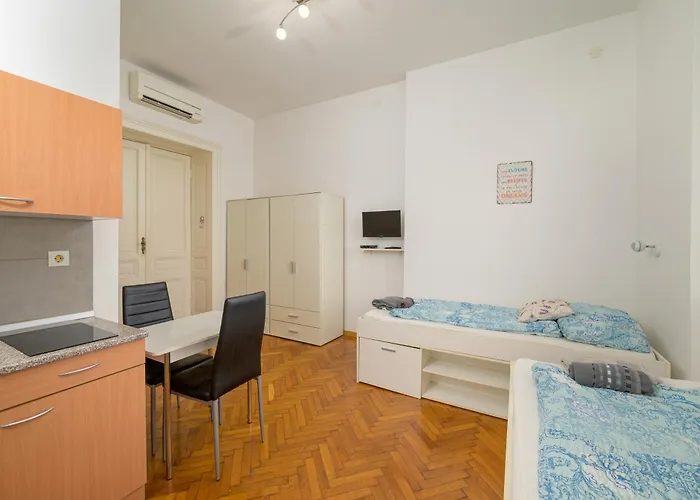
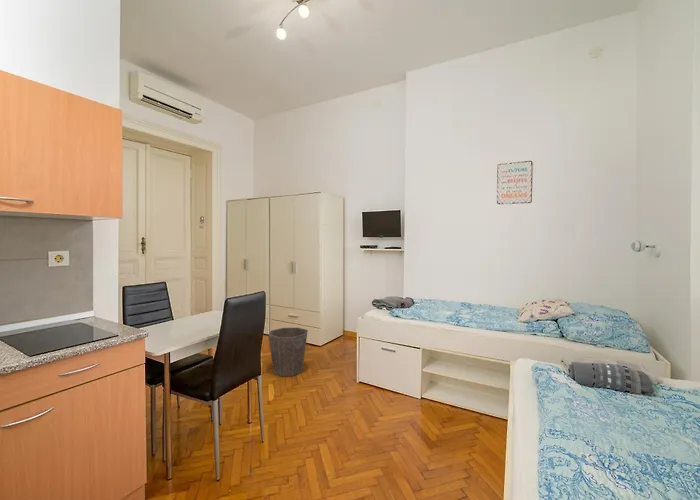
+ waste bin (288, 351)
